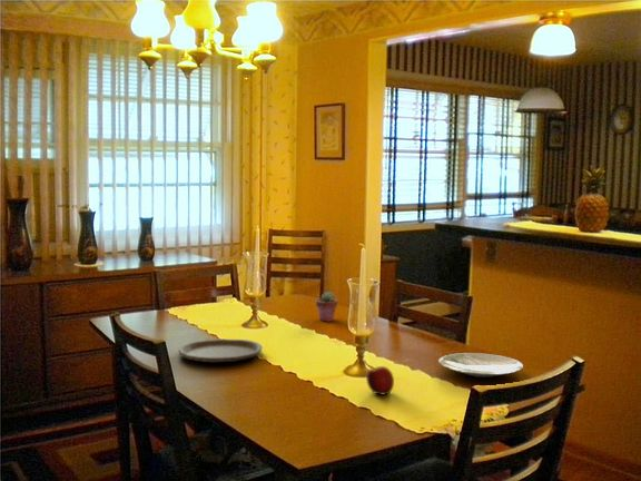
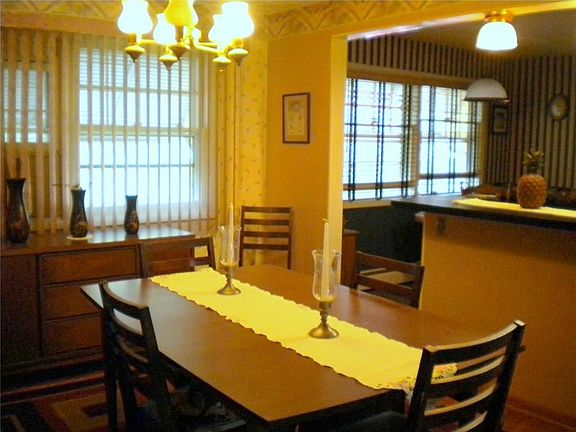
- potted succulent (326, 305)
- fruit (379, 380)
- plate (220, 351)
- plate (480, 367)
